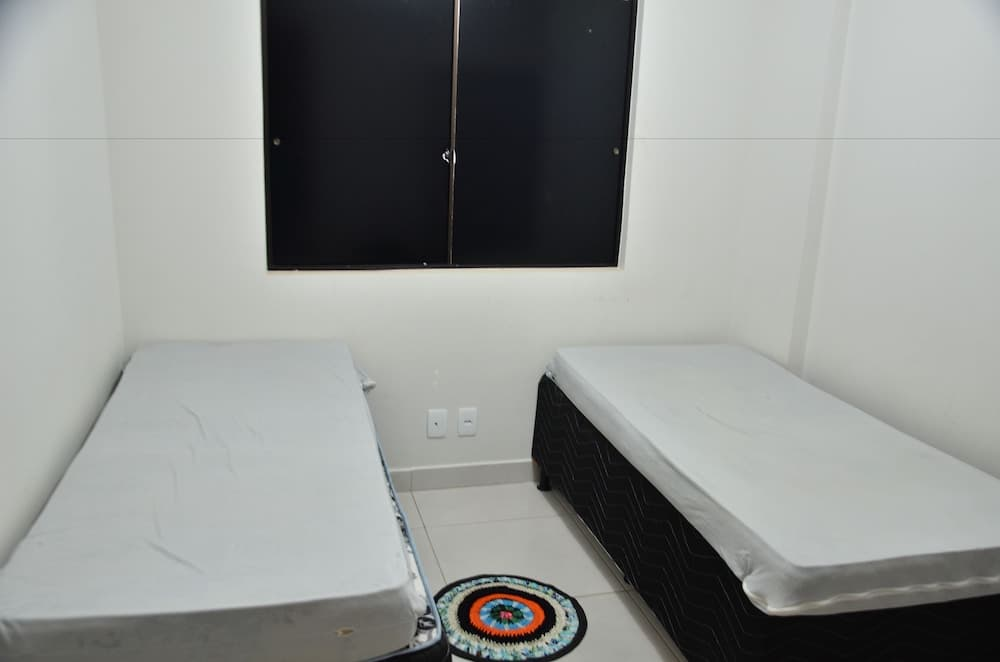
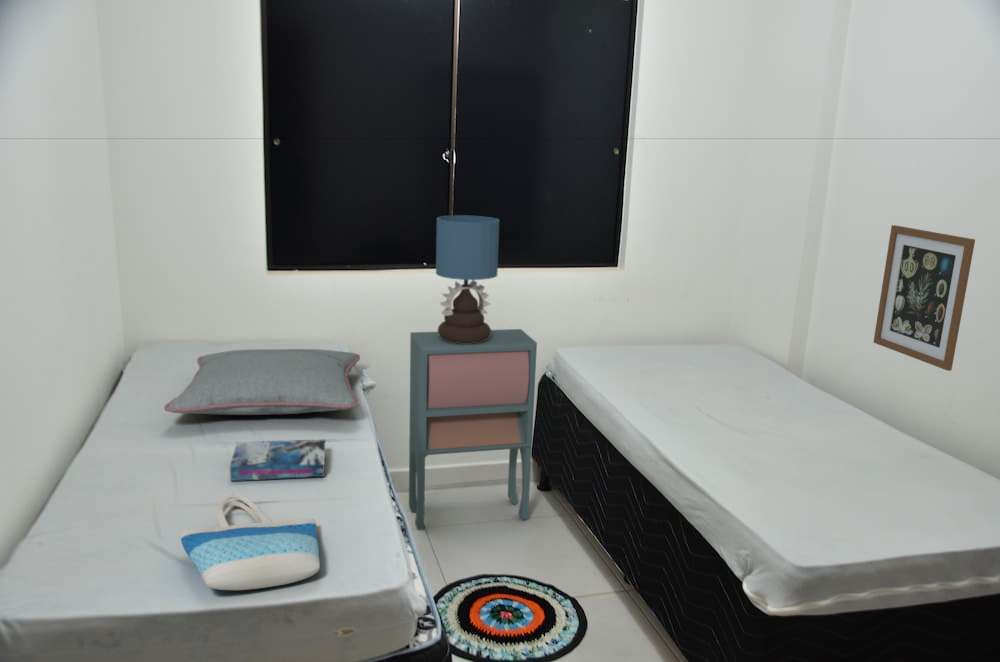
+ pillow (272, 379)
+ tote bag (251, 531)
+ nightstand (470, 428)
+ book (279, 459)
+ wall art (920, 295)
+ table lamp (466, 279)
